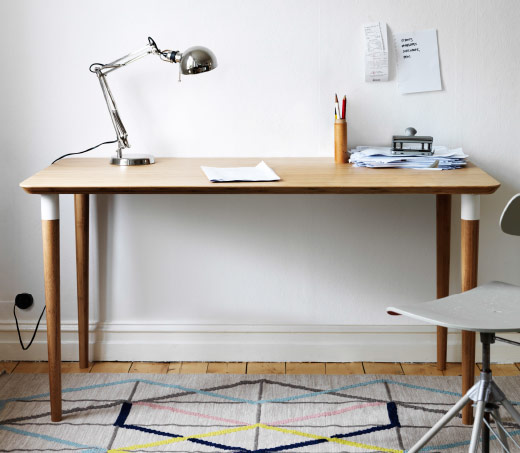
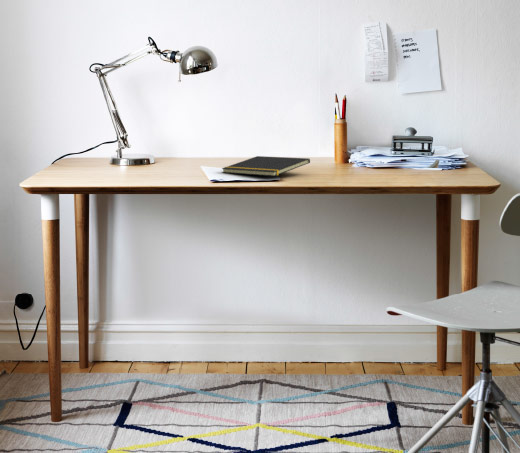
+ notepad (265, 165)
